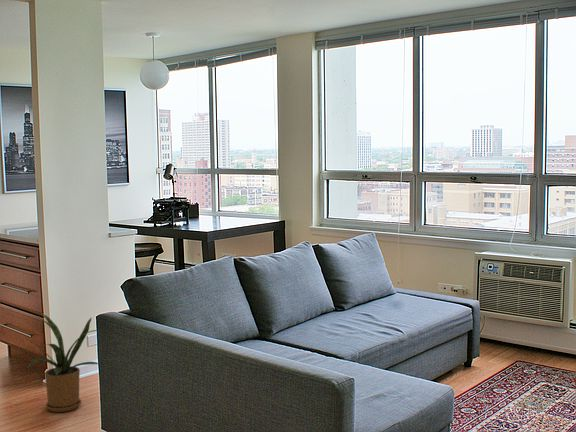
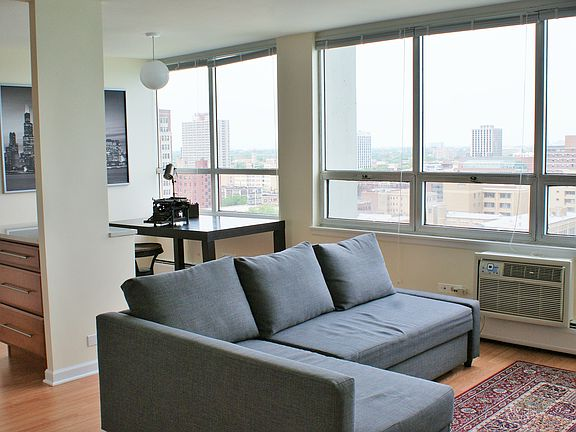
- house plant (58, 362)
